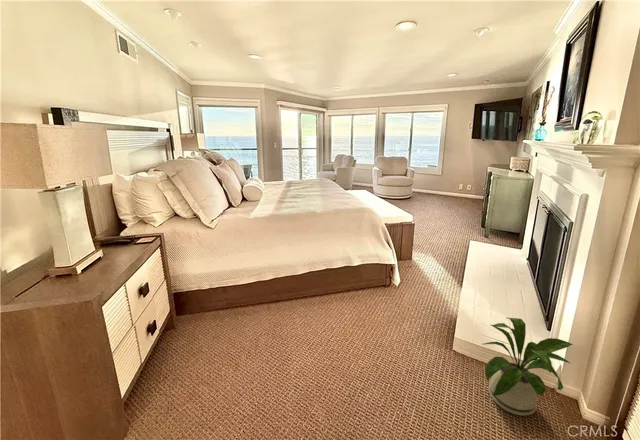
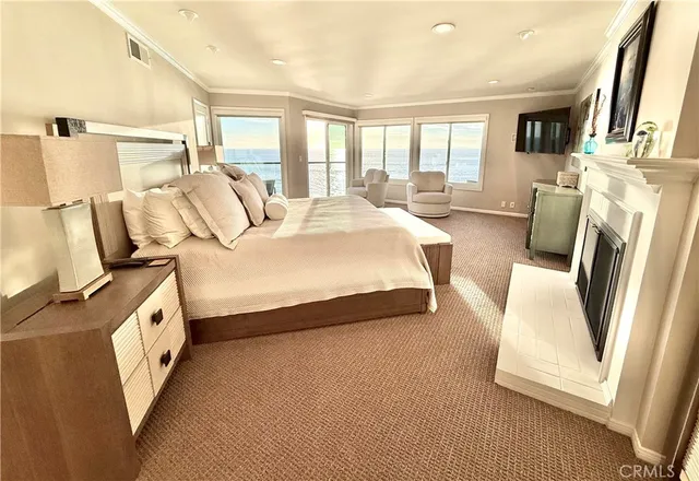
- house plant (530, 365)
